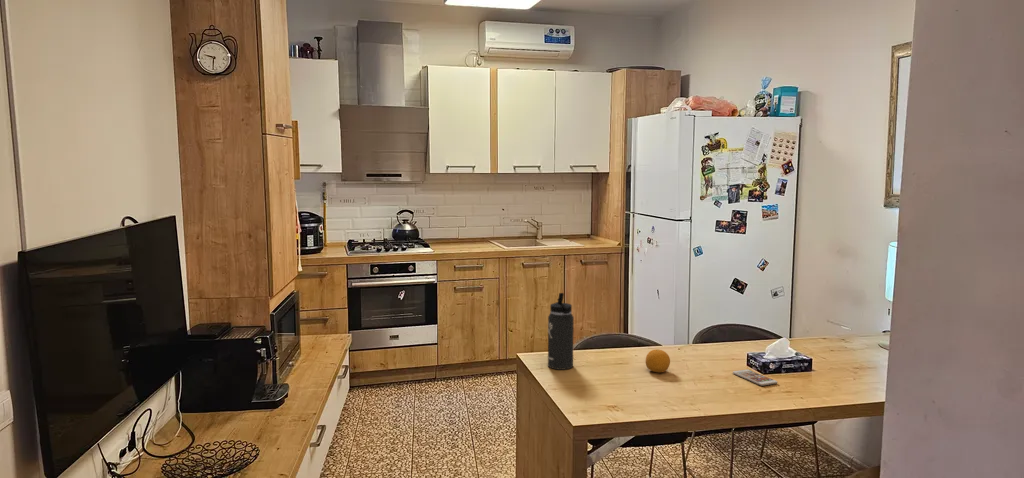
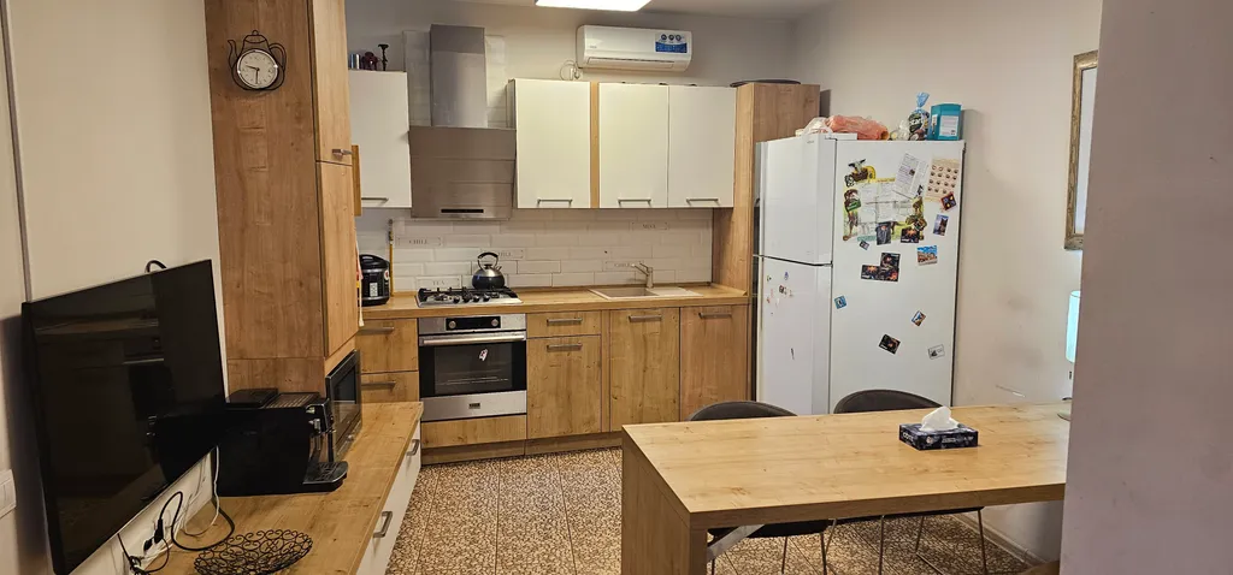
- smartphone (754, 377)
- fruit (657, 360)
- thermos bottle (561, 330)
